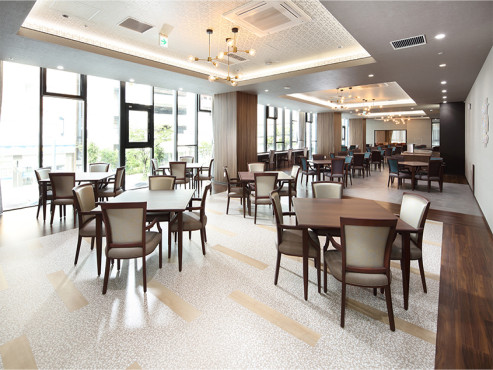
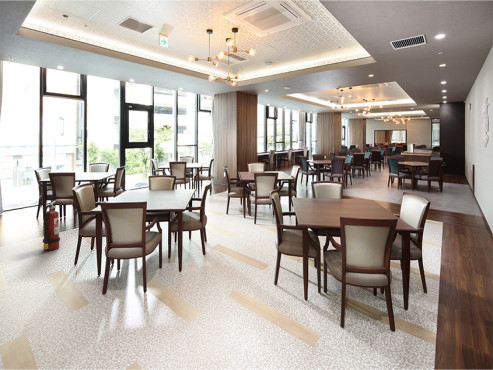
+ fire extinguisher (50, 225)
